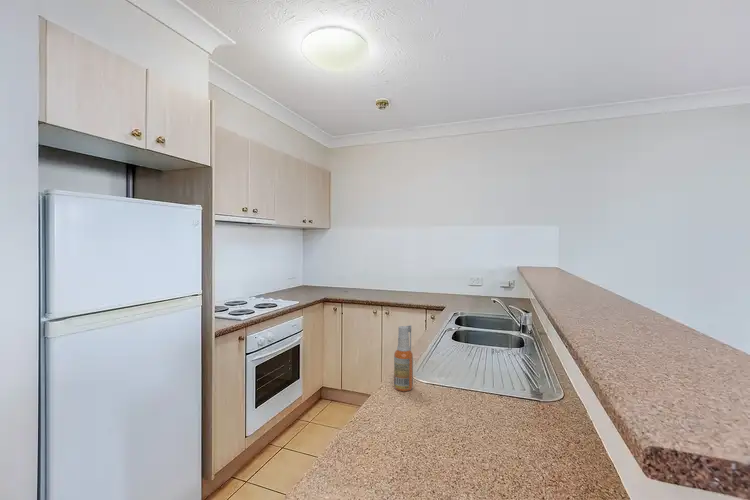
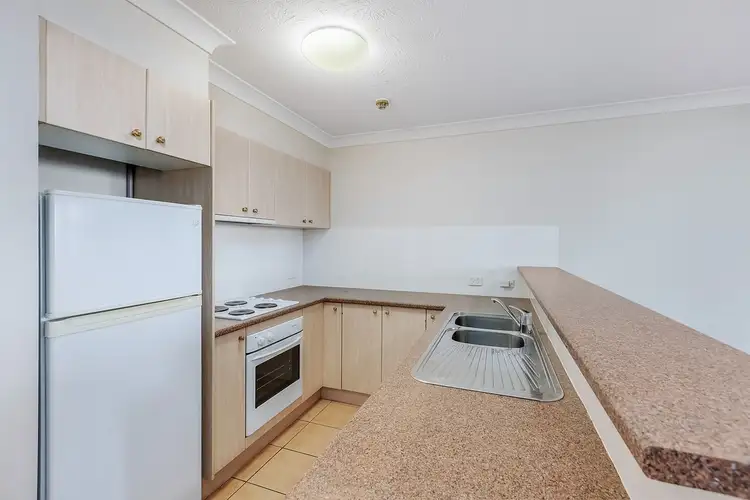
- spray bottle (404, 356)
